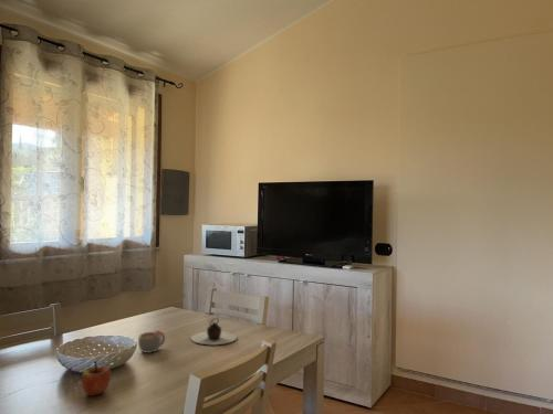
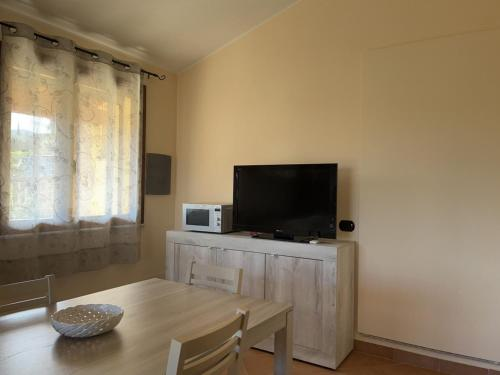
- mug (152, 339)
- apple (95, 376)
- teapot (213, 327)
